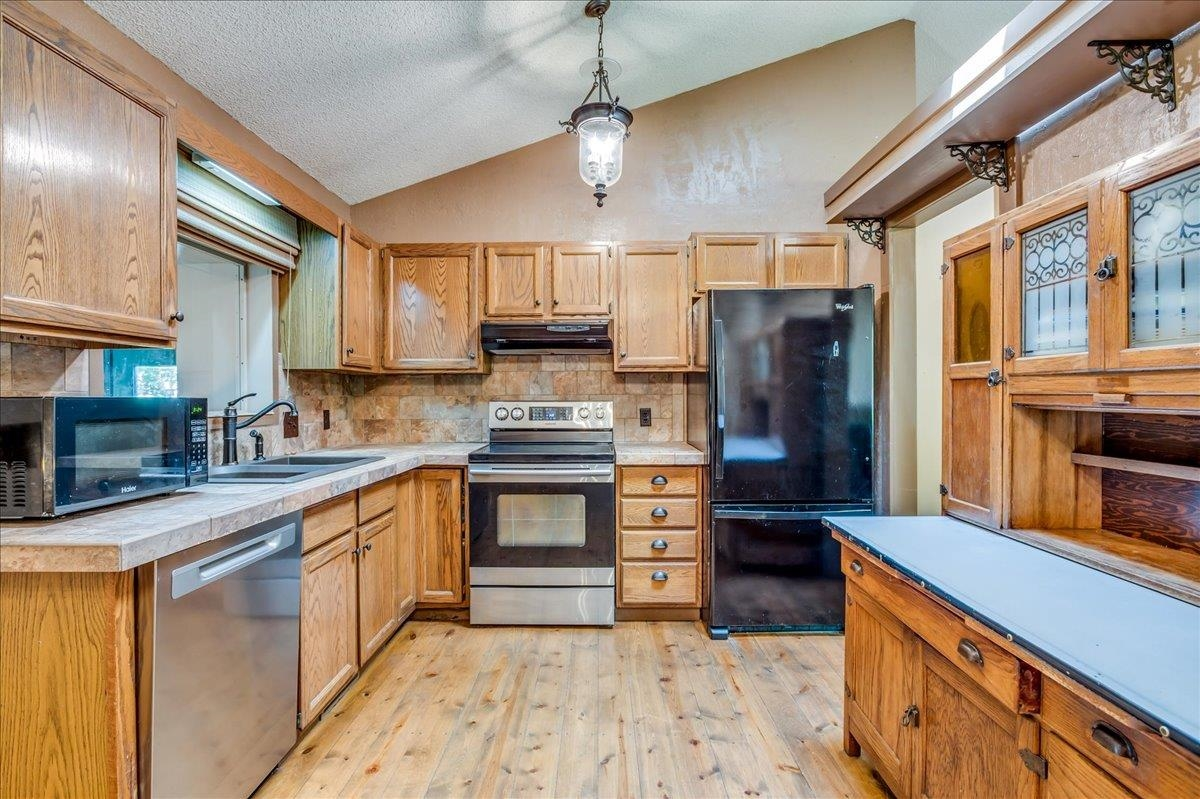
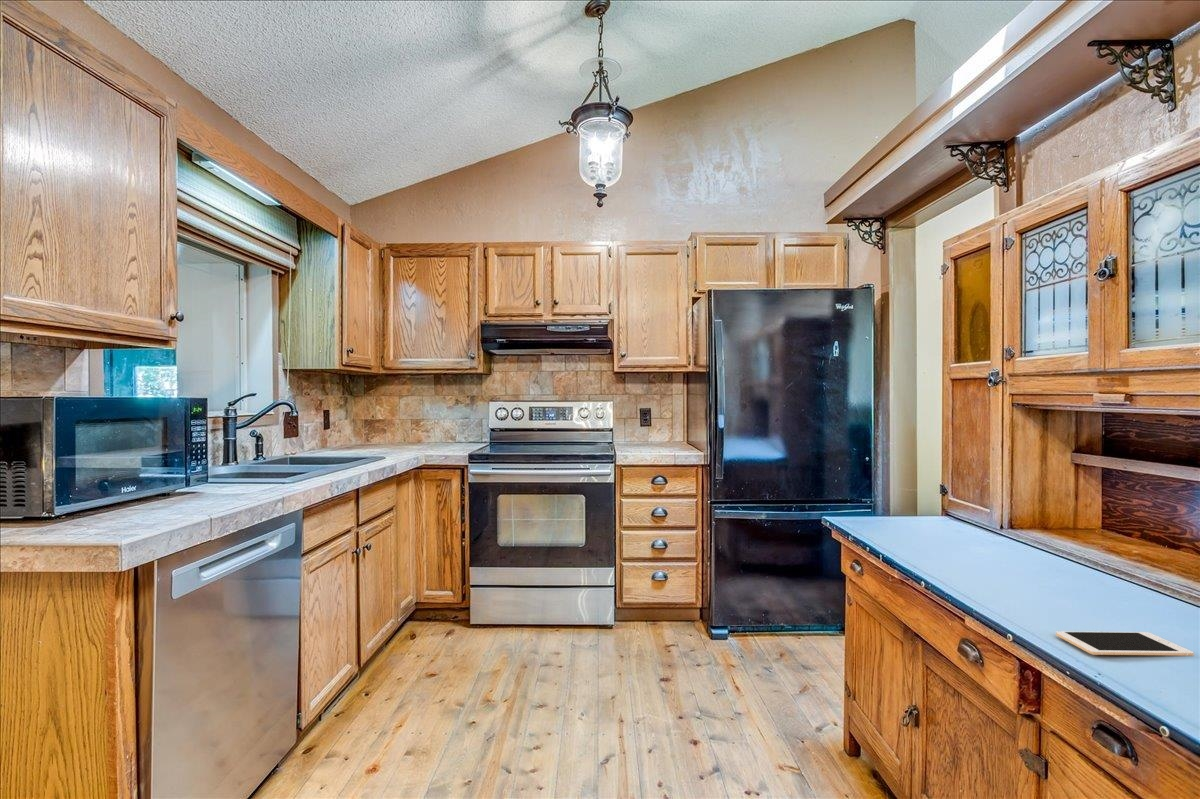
+ cell phone (1121, 643)
